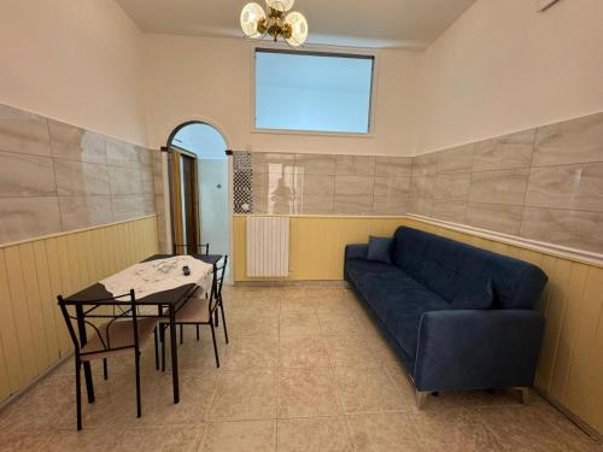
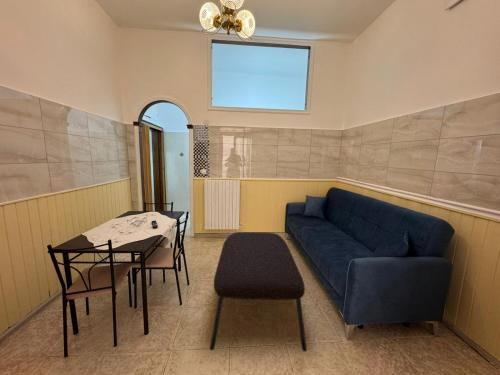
+ coffee table (256, 275)
